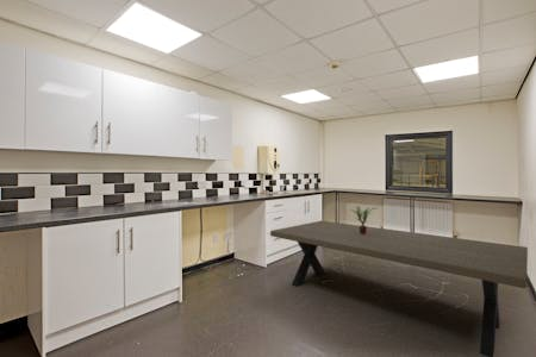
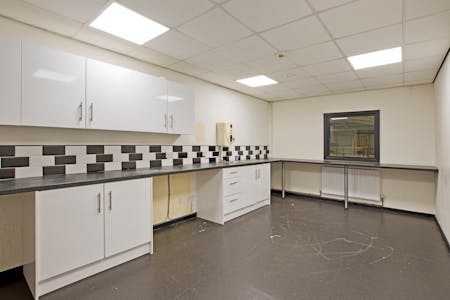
- potted plant (364, 220)
- dining table (381, 258)
